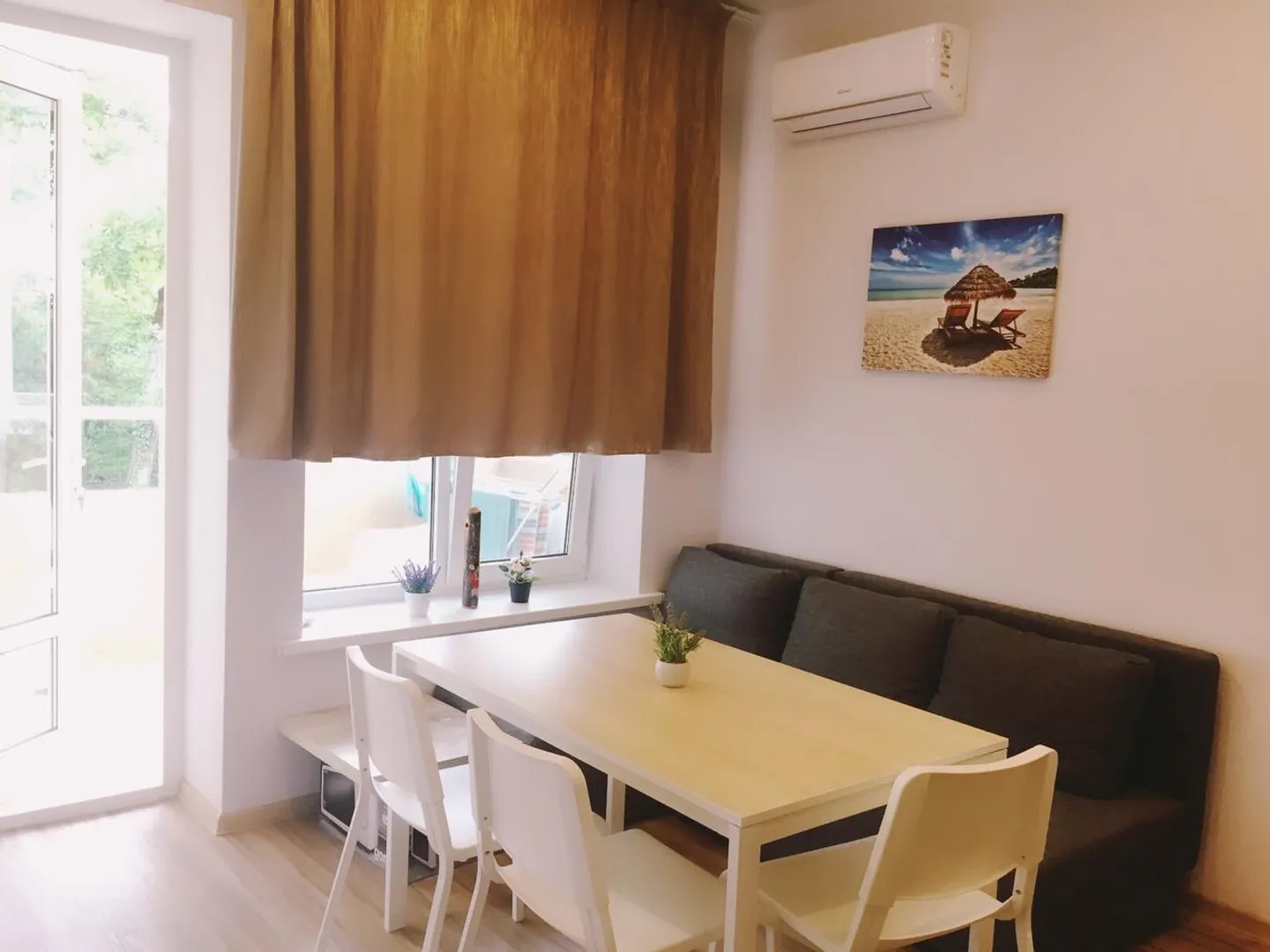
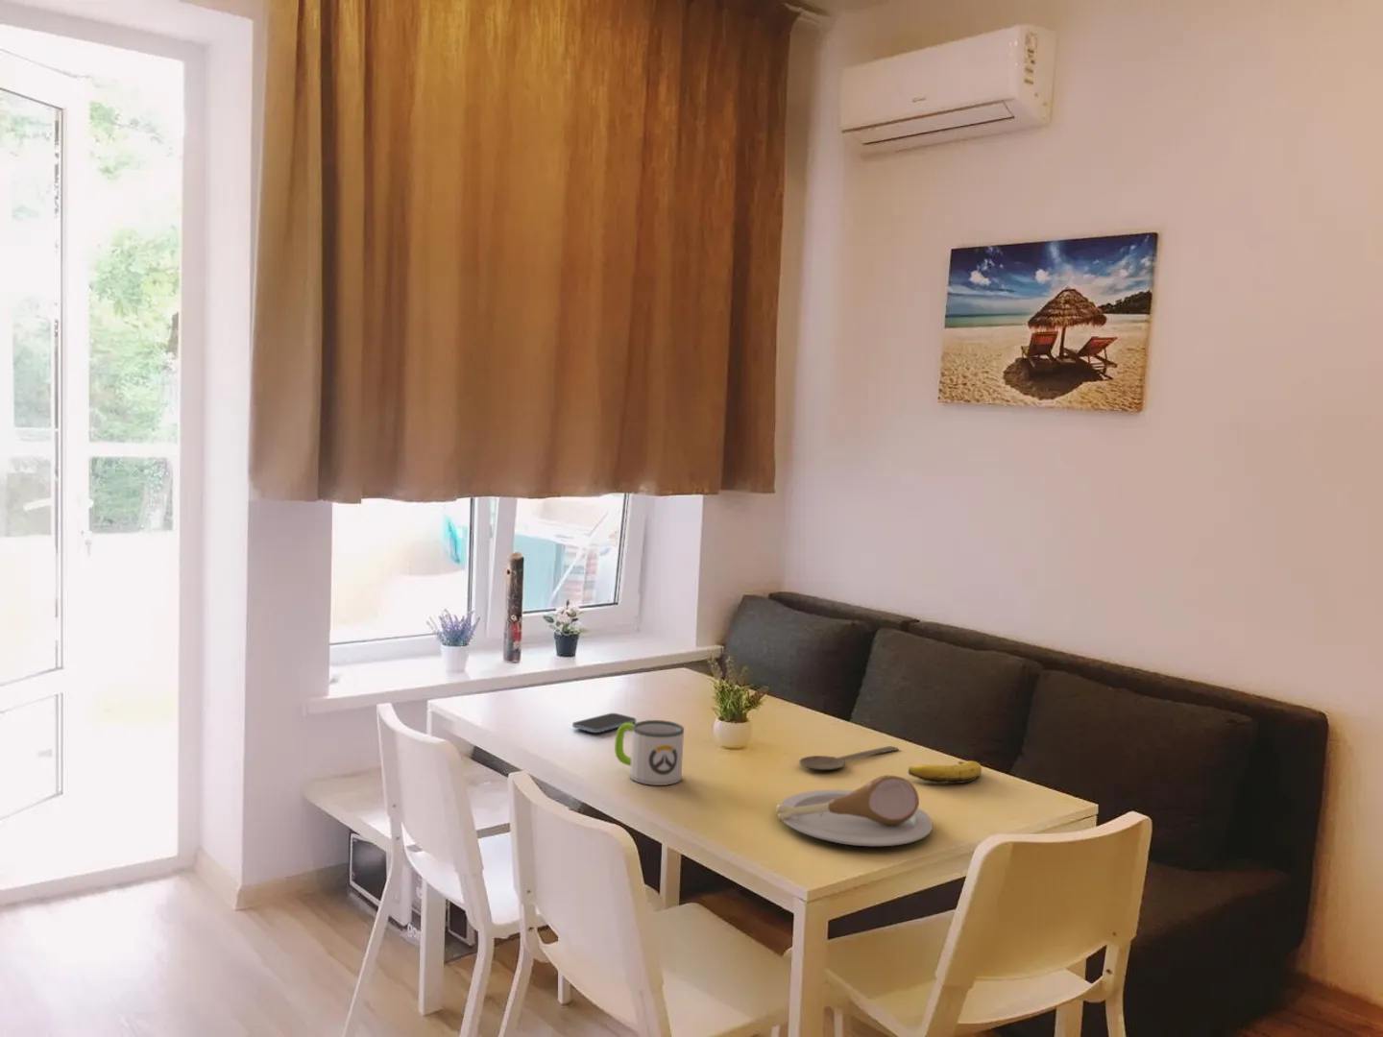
+ banana (952, 767)
+ smartphone (604, 722)
+ wooden spoon (850, 756)
+ plate (853, 798)
+ mug (647, 749)
